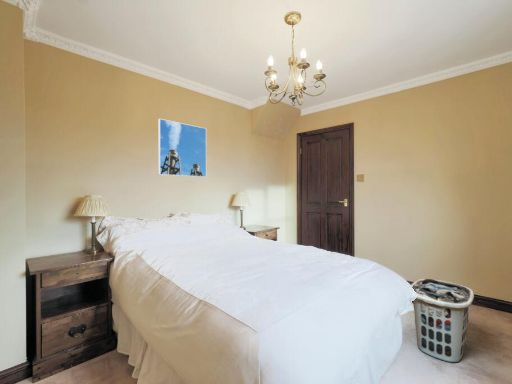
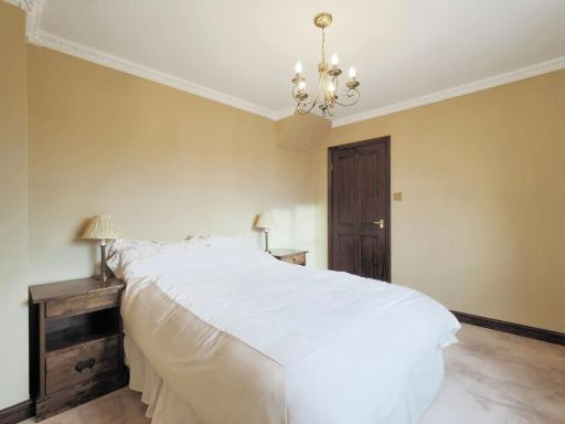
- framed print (184, 149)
- clothes hamper (440, 312)
